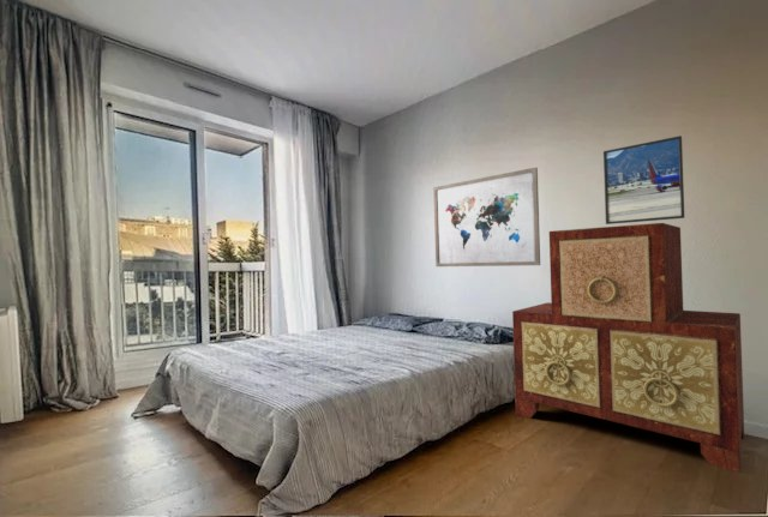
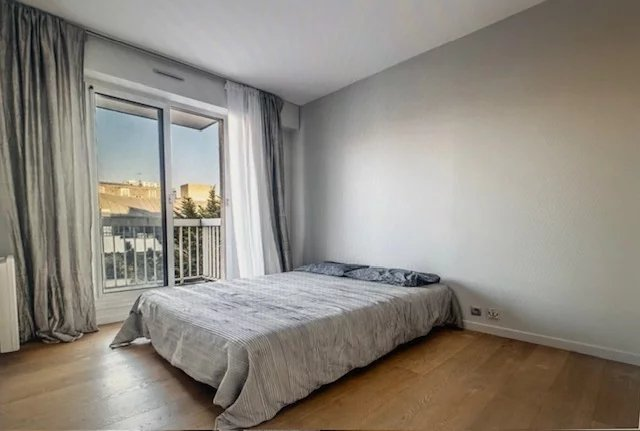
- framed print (641, 182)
- wall art (481, 222)
- cabinet (617, 326)
